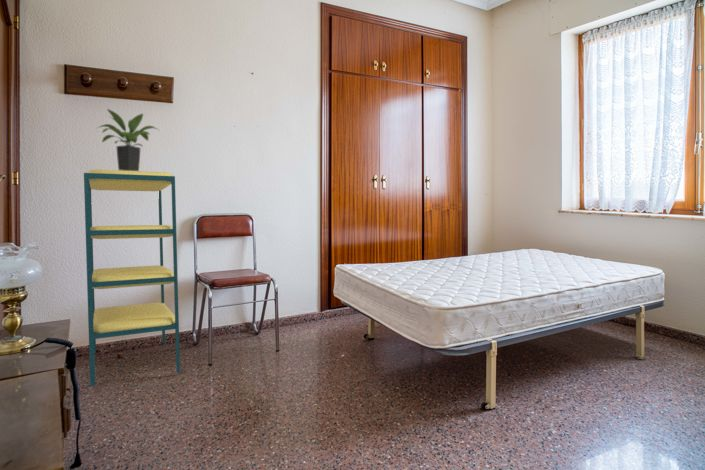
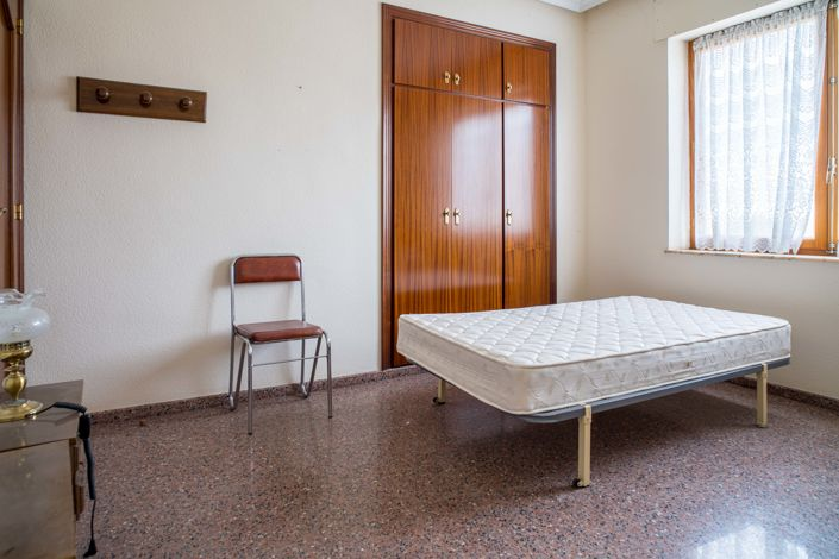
- potted plant (129, 142)
- shelving unit (130, 269)
